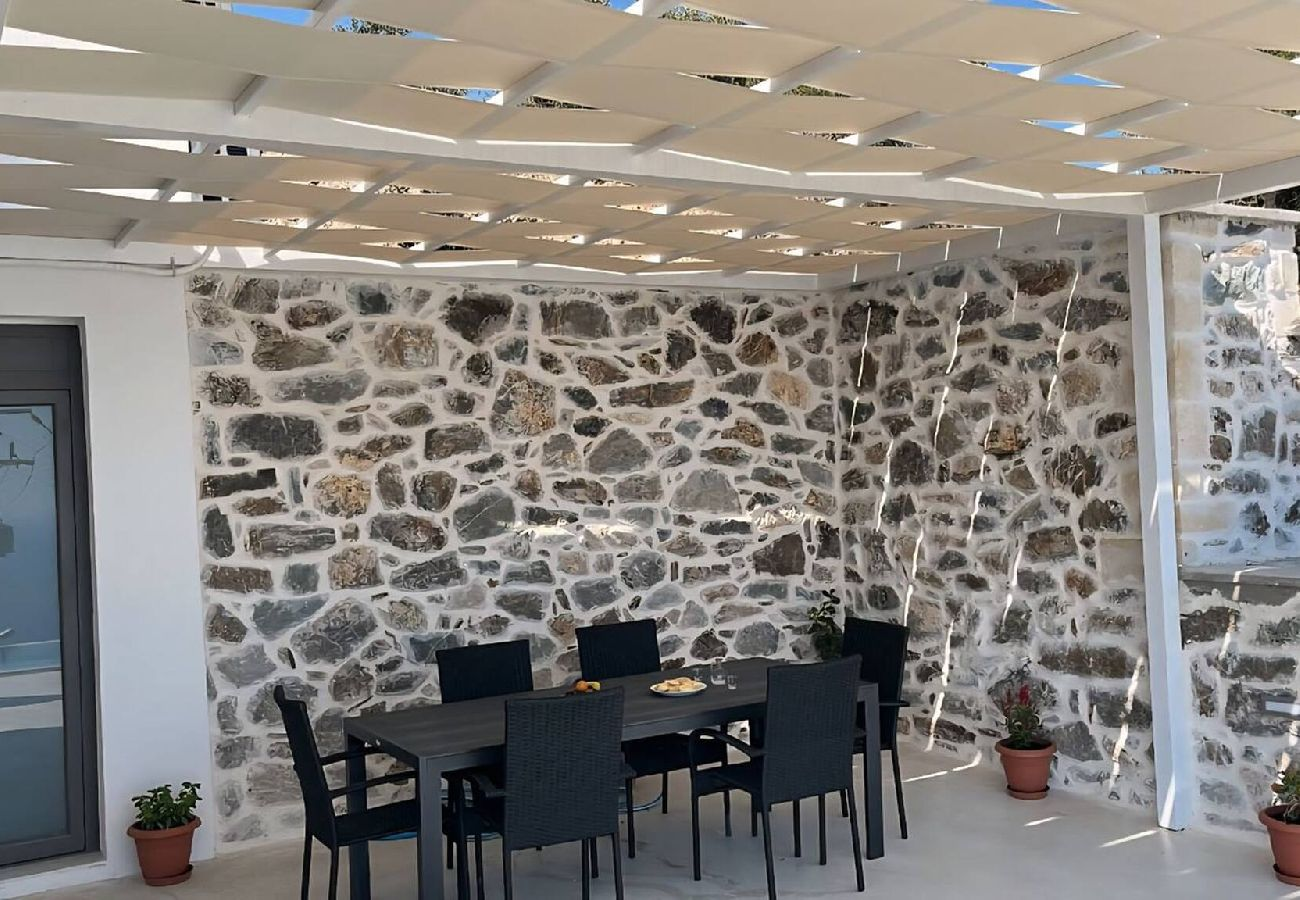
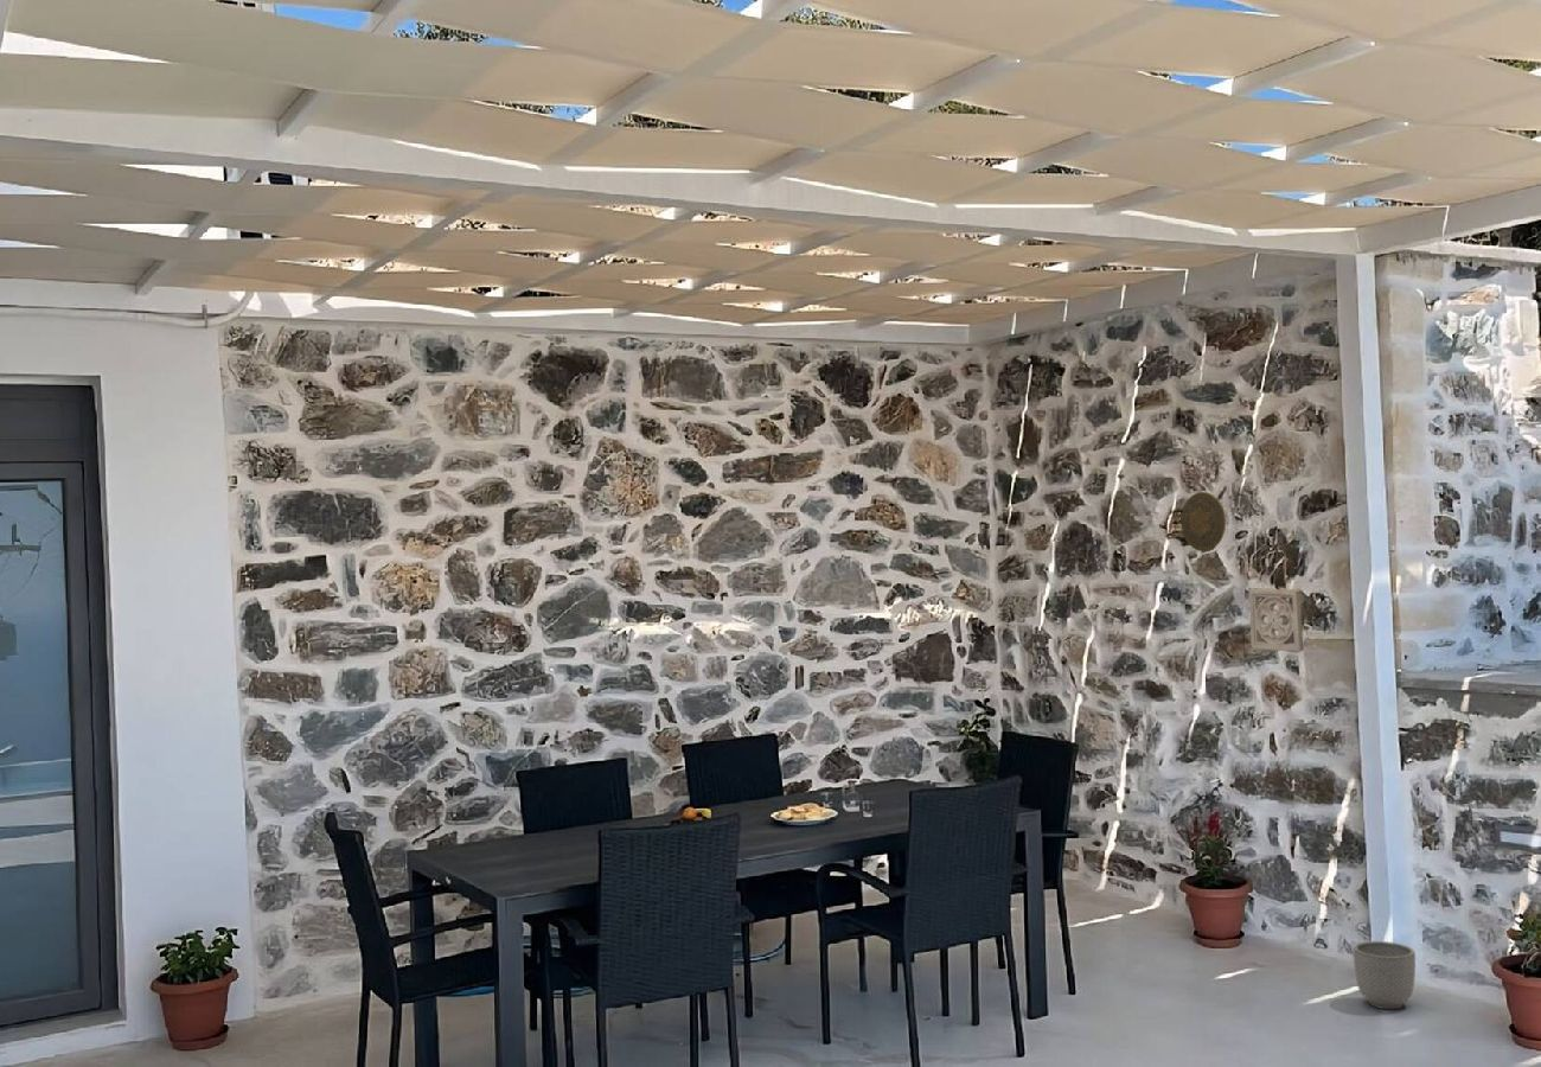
+ wall ornament (1275, 620)
+ planter (1385, 976)
+ decorative plate (1201, 522)
